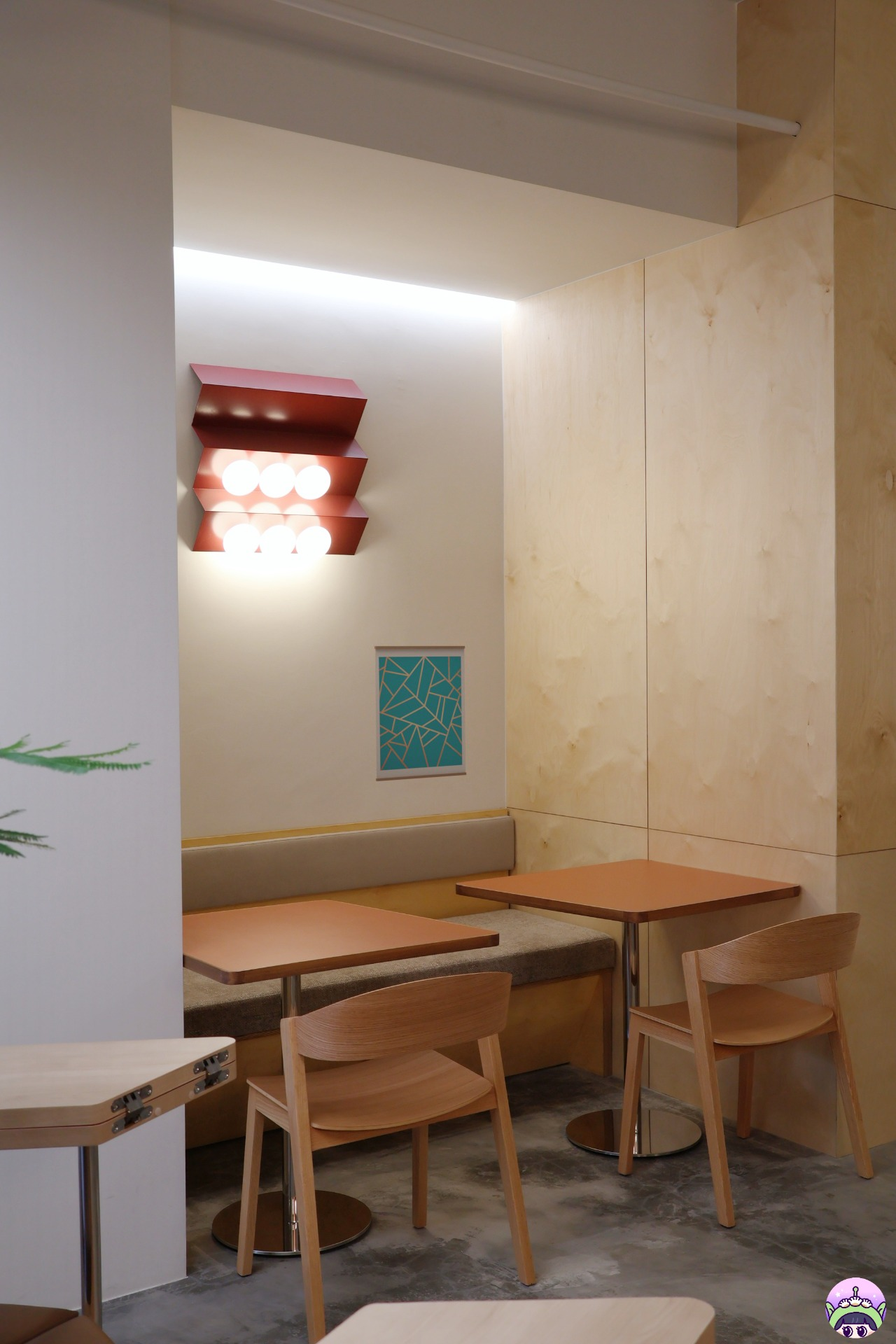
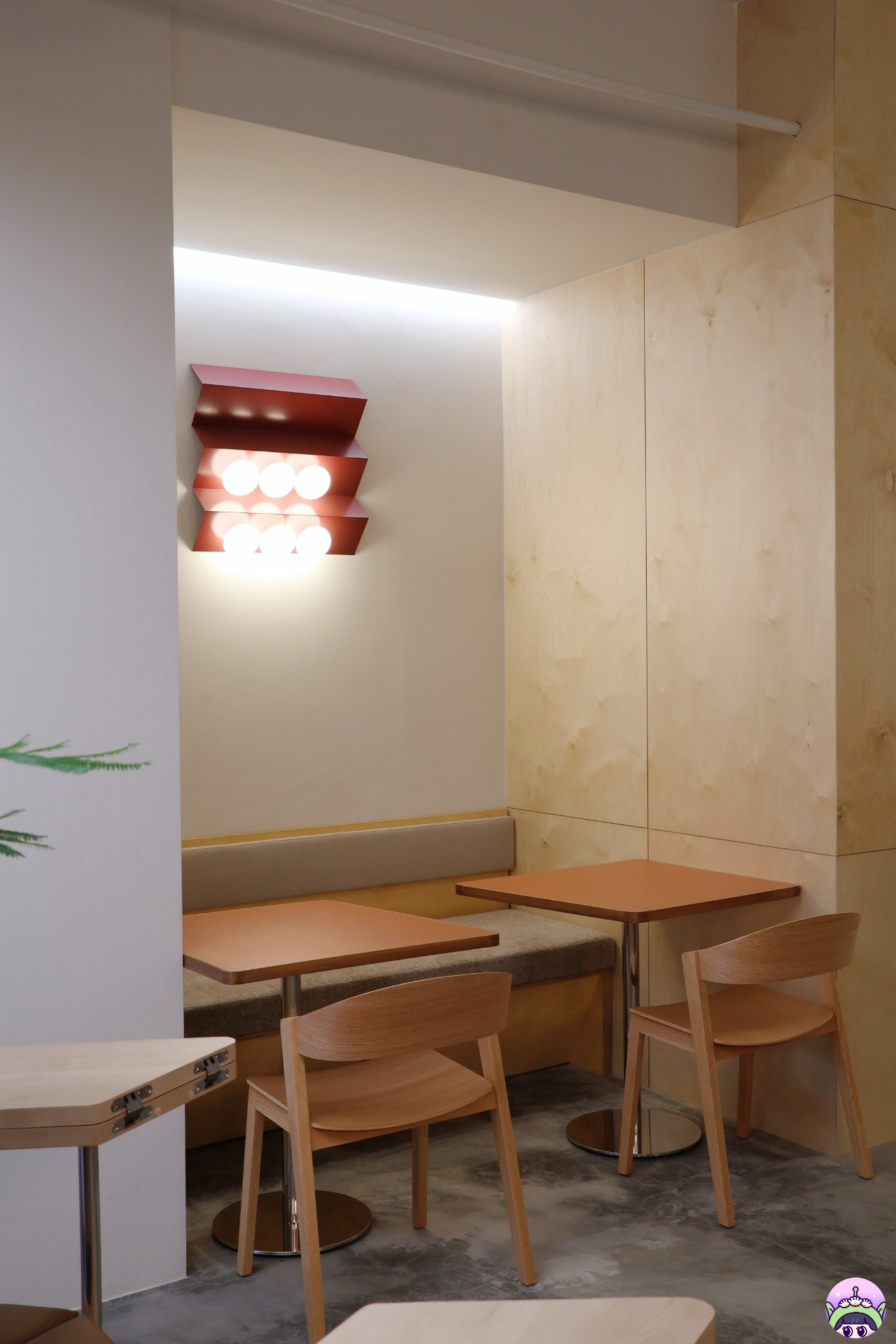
- wall art (421, 712)
